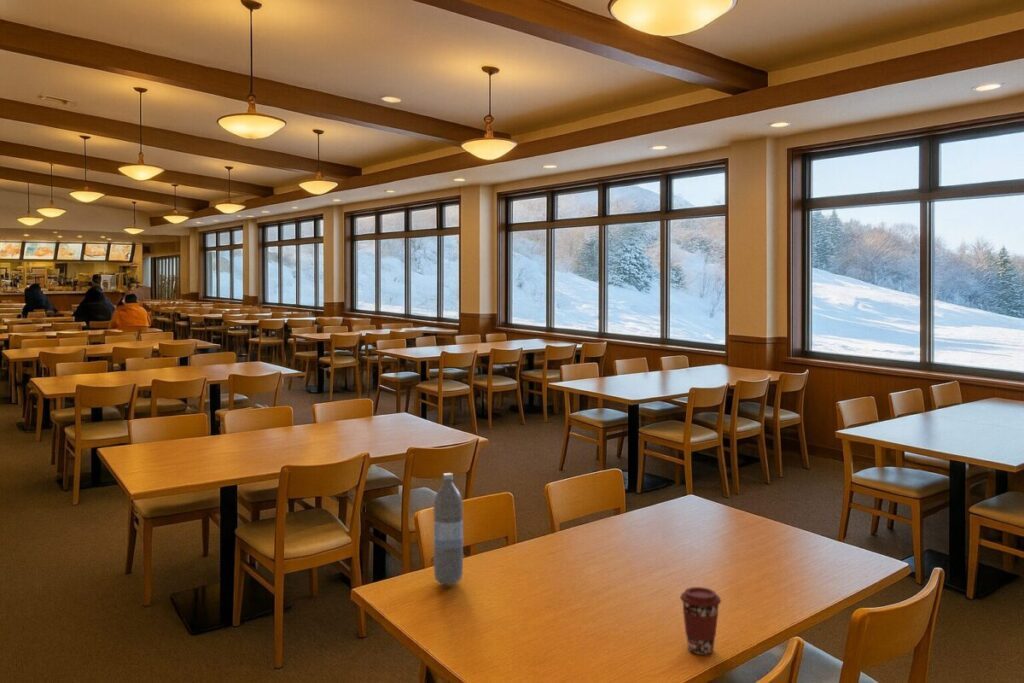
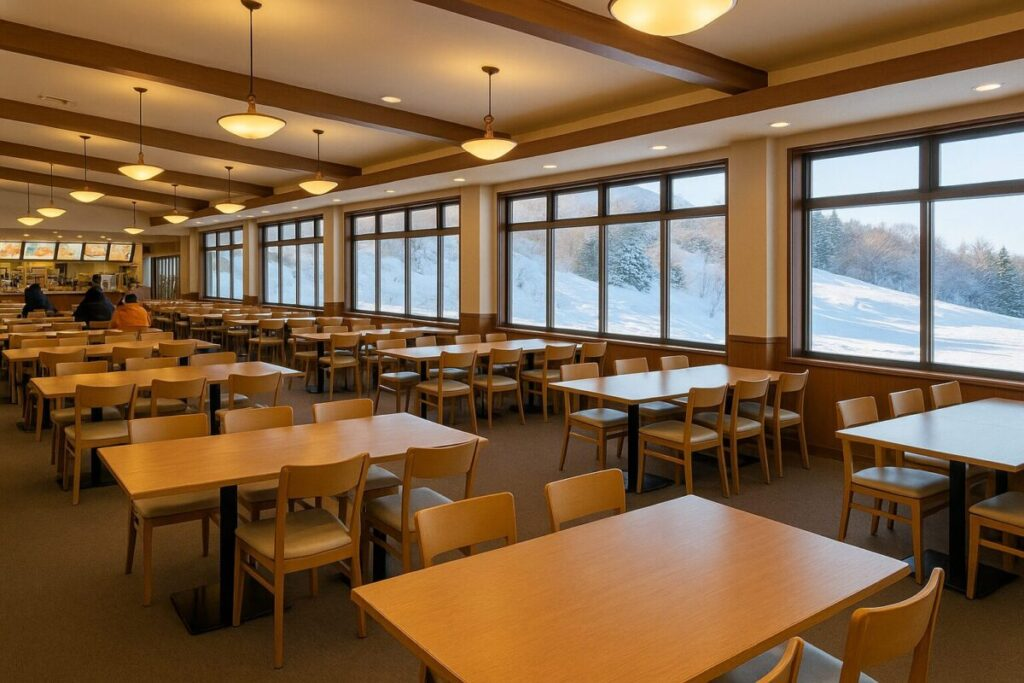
- coffee cup (700, 620)
- water bottle (448, 528)
